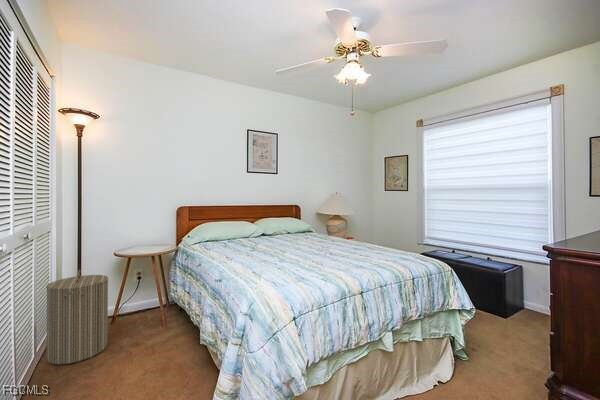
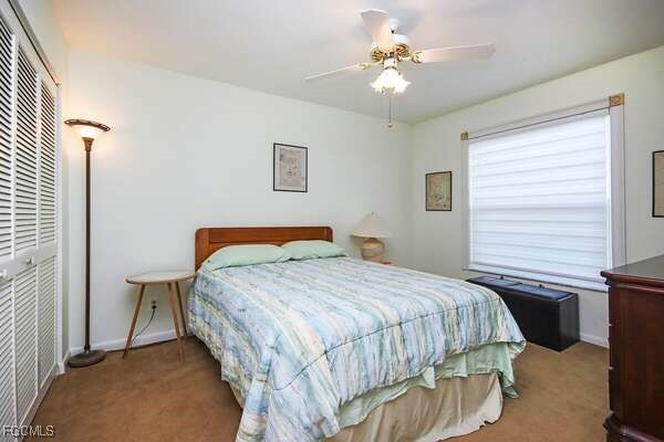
- laundry hamper (78, 310)
